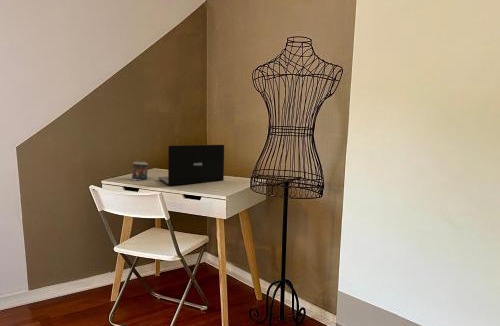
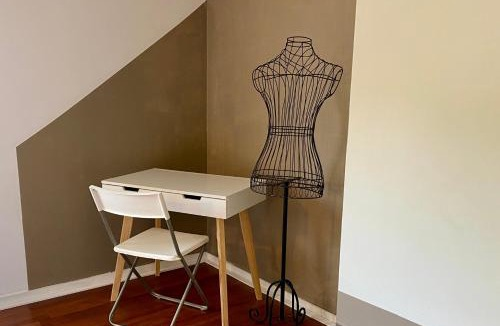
- laptop (190, 161)
- candle (138, 170)
